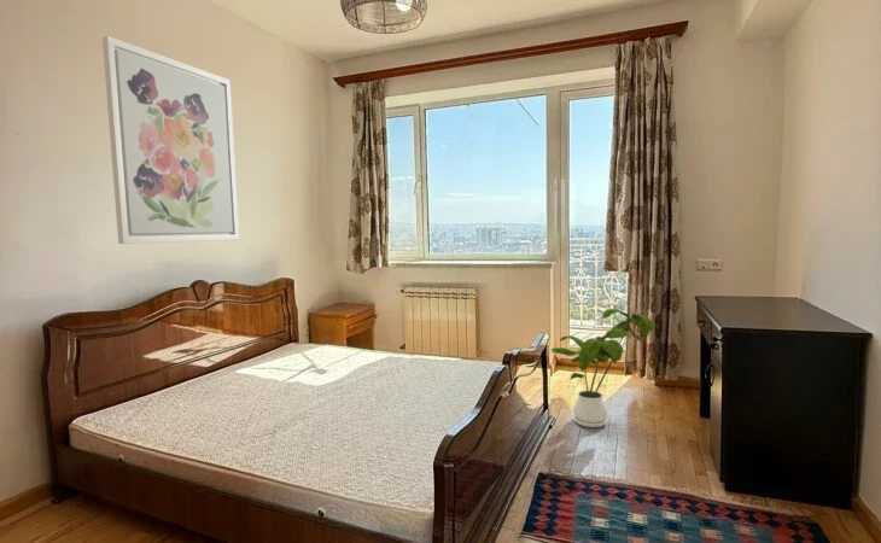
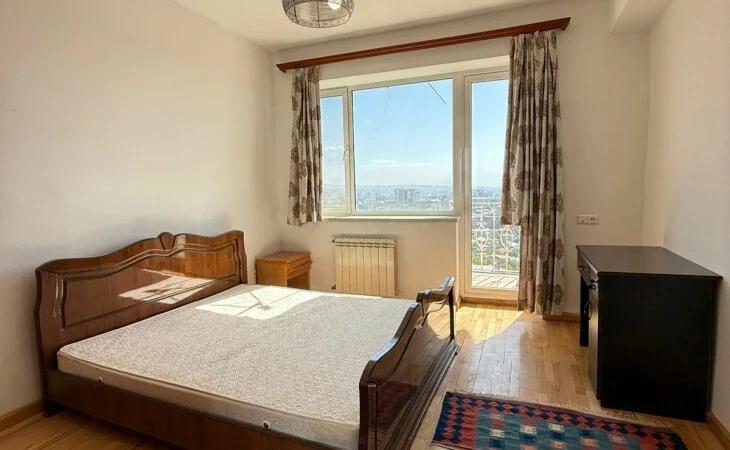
- wall art (180, 152)
- house plant (608, 364)
